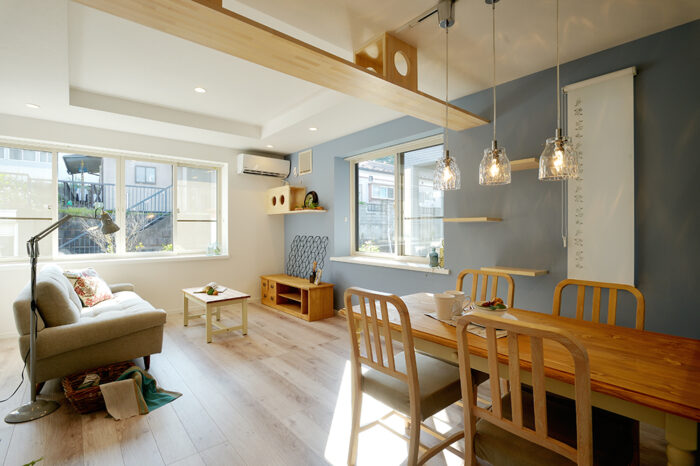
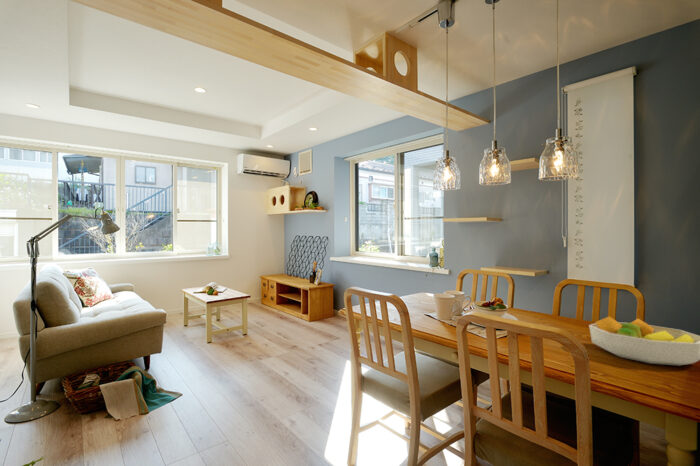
+ fruit bowl (644, 338)
